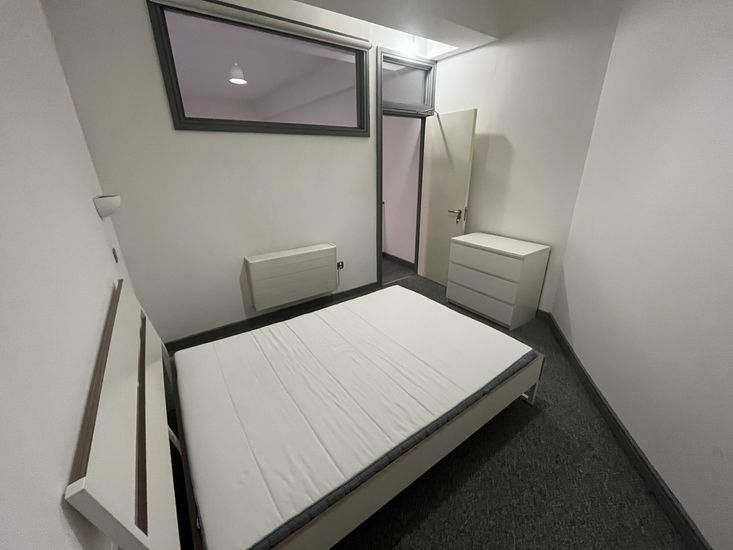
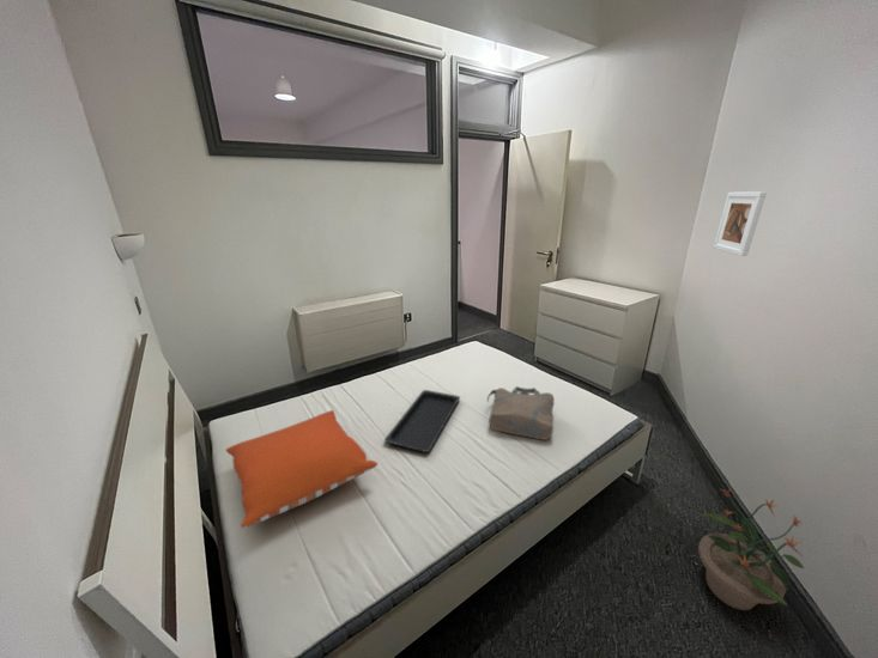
+ serving tray (425, 418)
+ potted plant (749, 552)
+ pillow (298, 457)
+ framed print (737, 223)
+ tote bag (520, 403)
